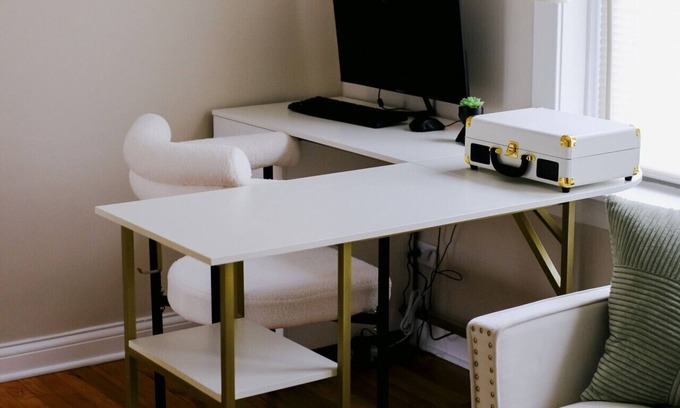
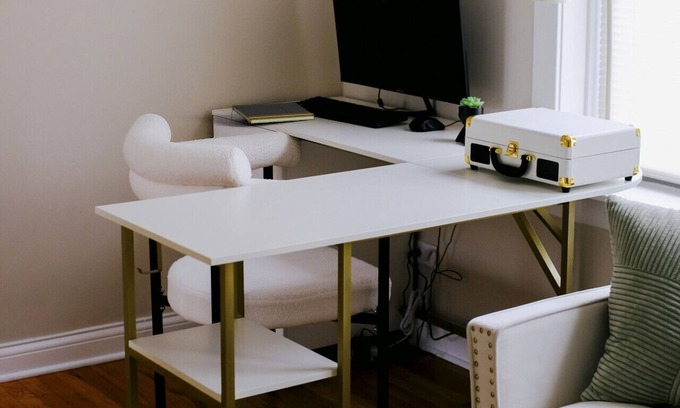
+ notepad (273, 112)
